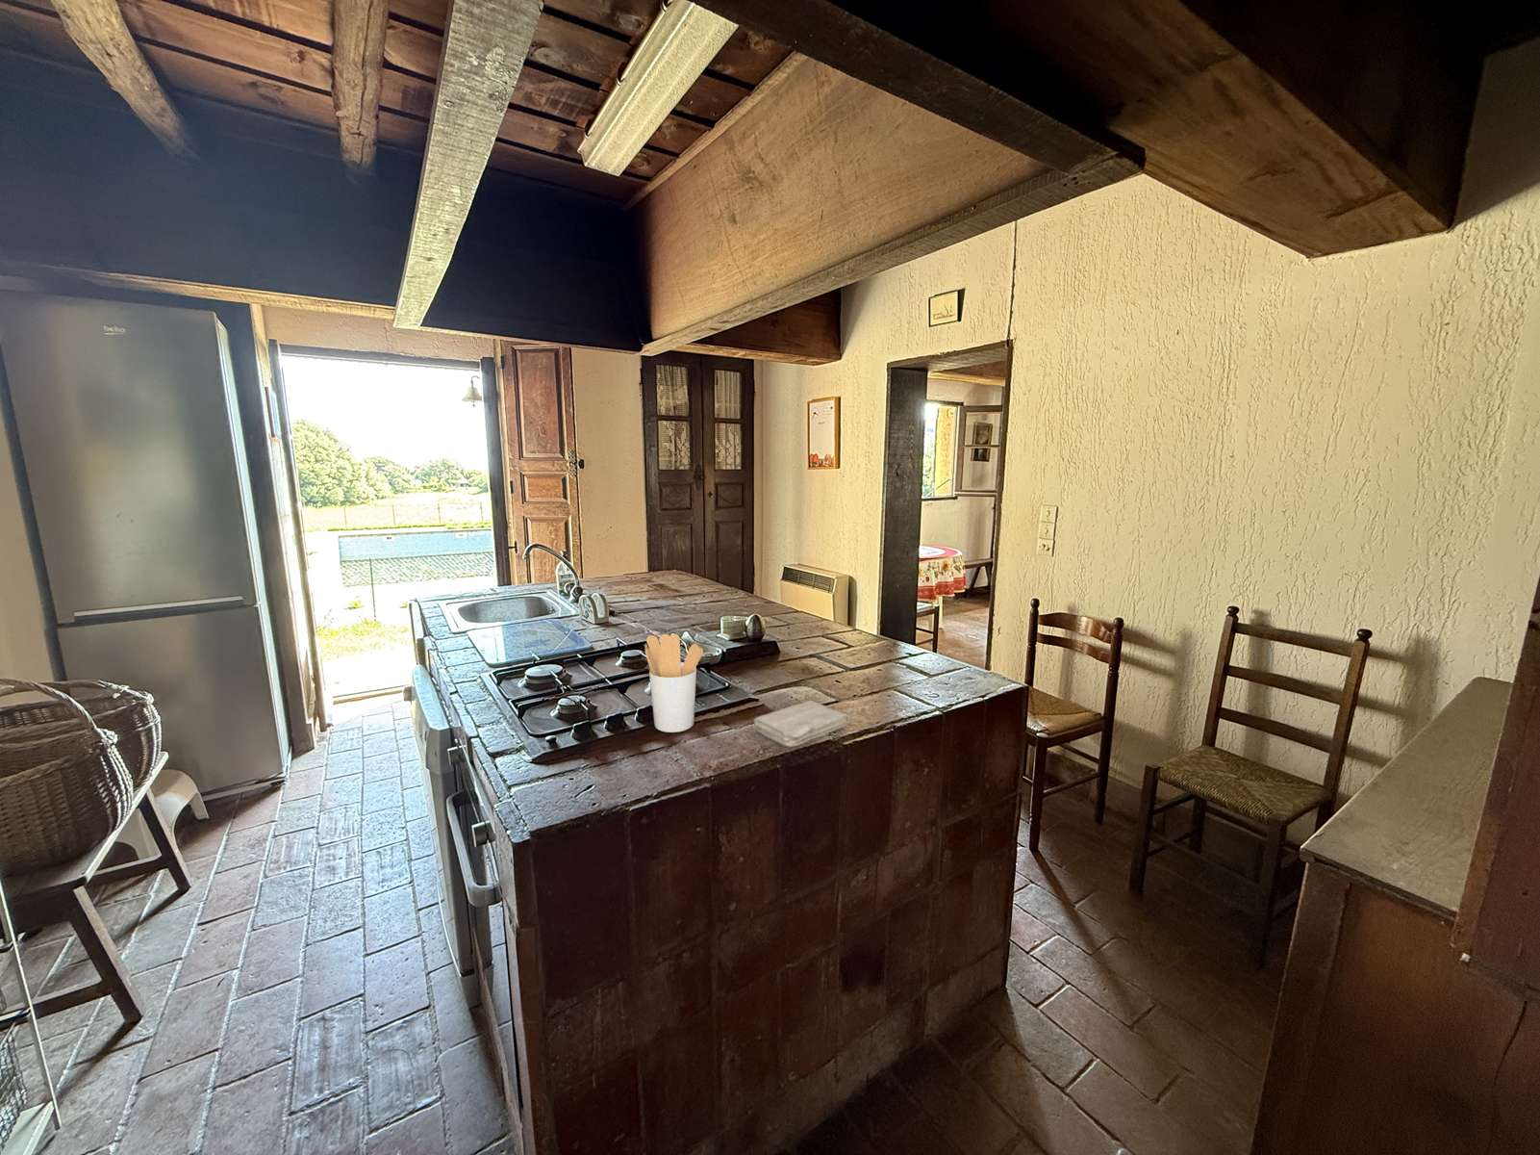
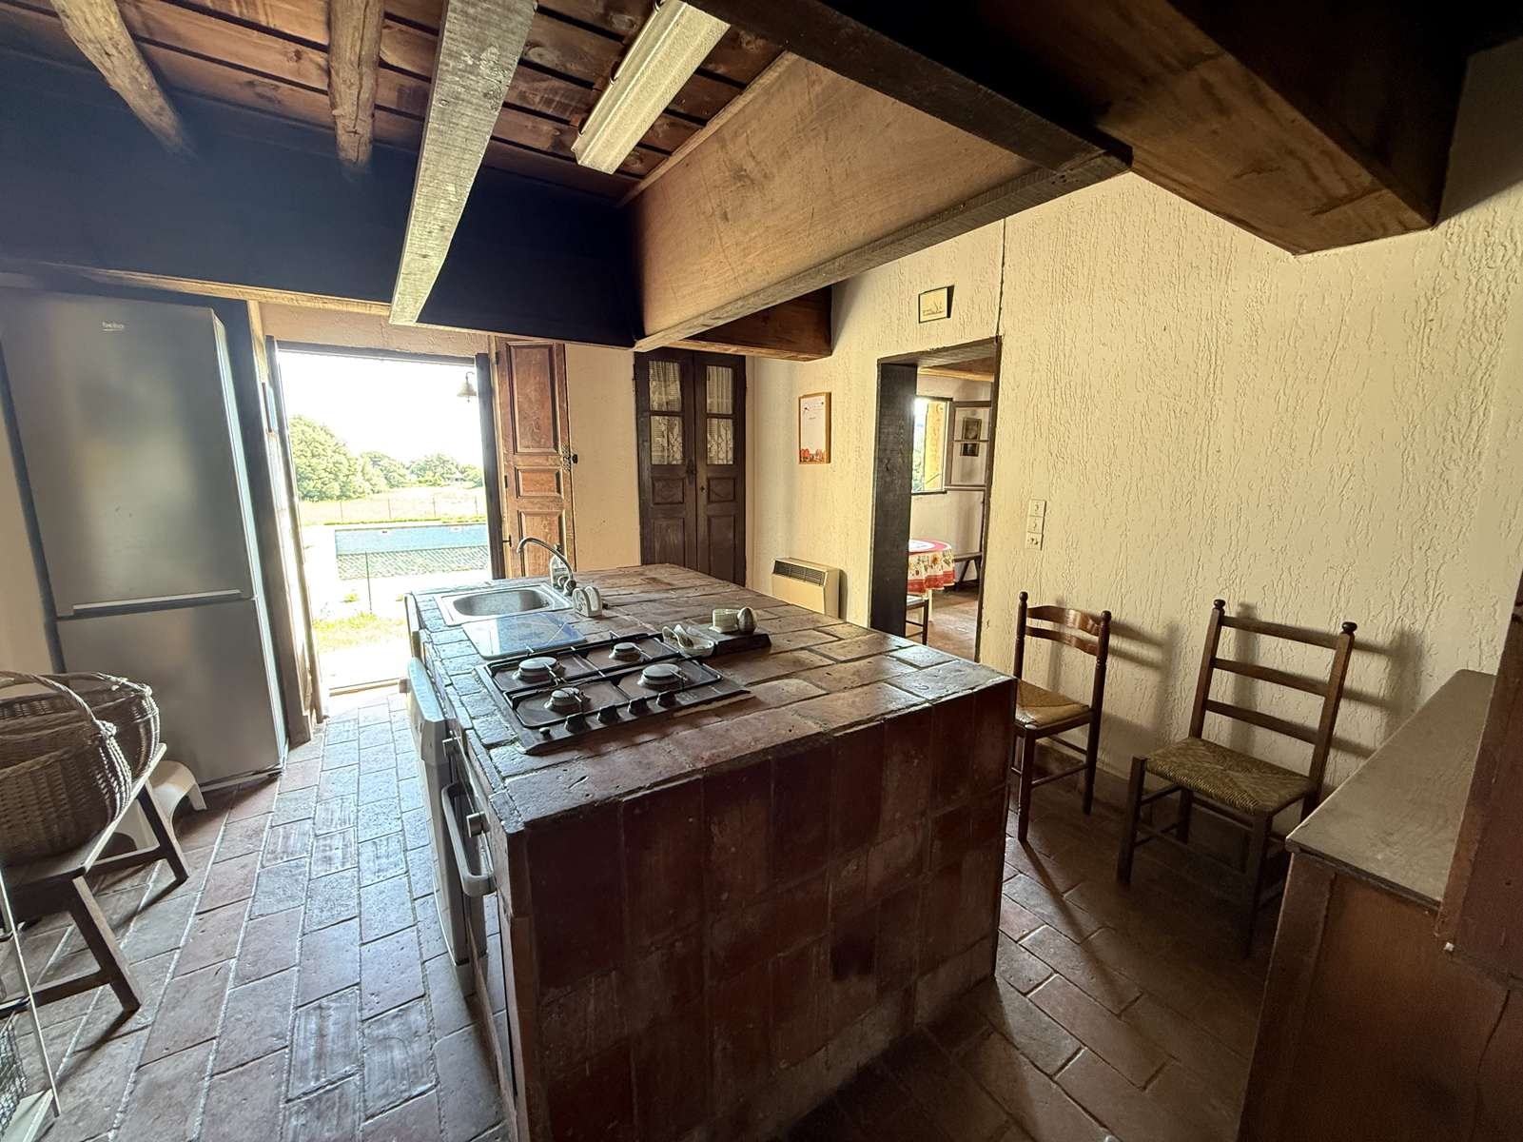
- utensil holder (669, 679)
- washcloth (800, 719)
